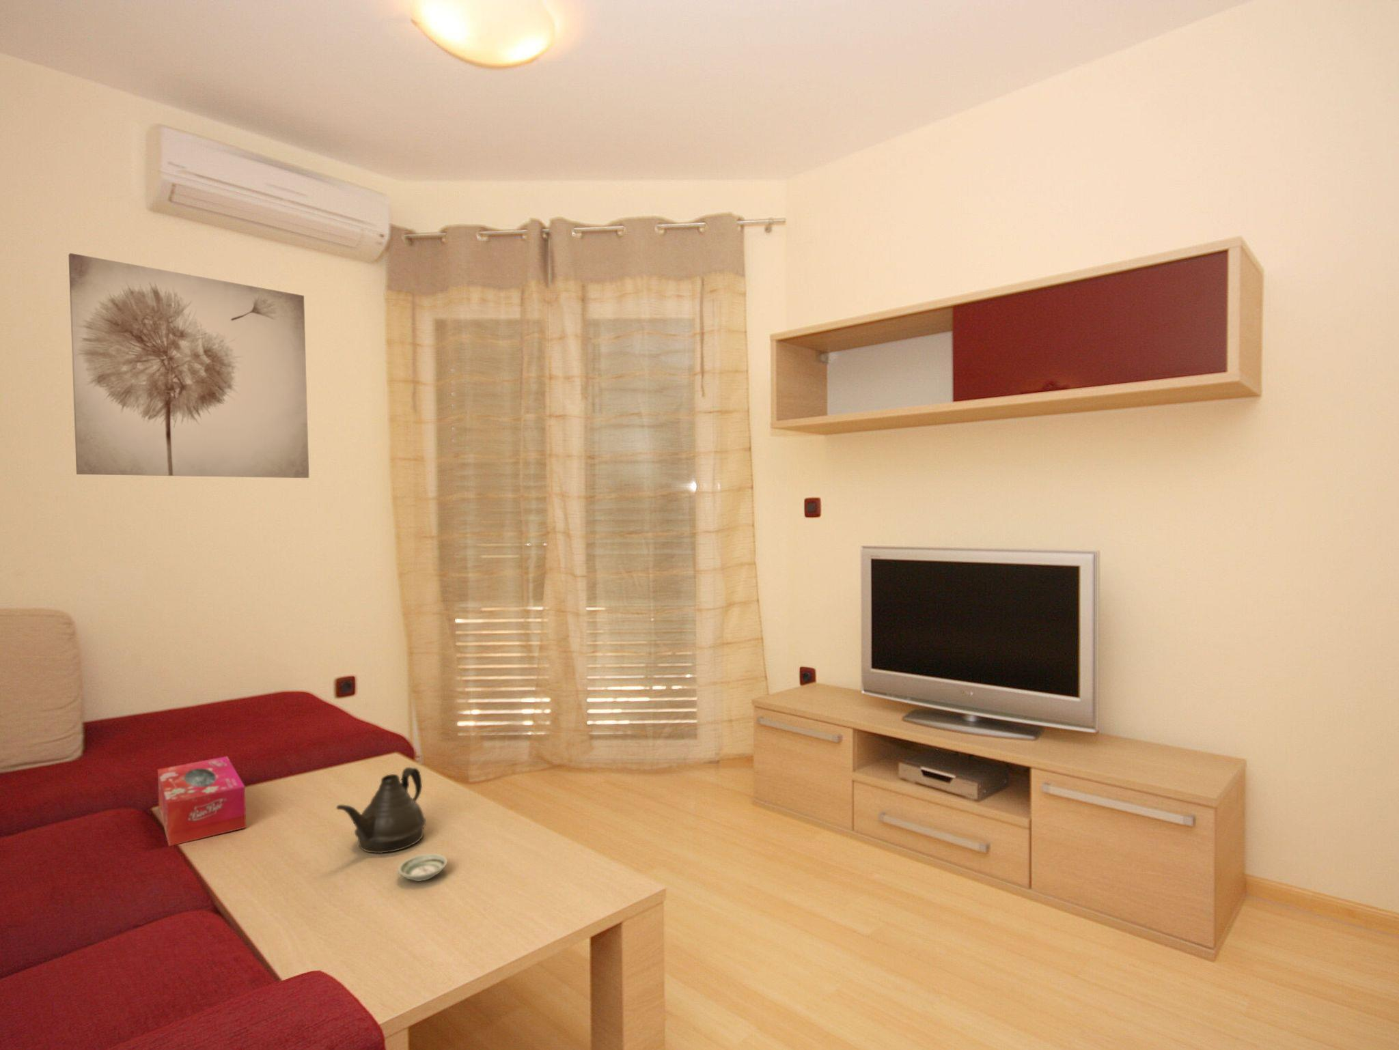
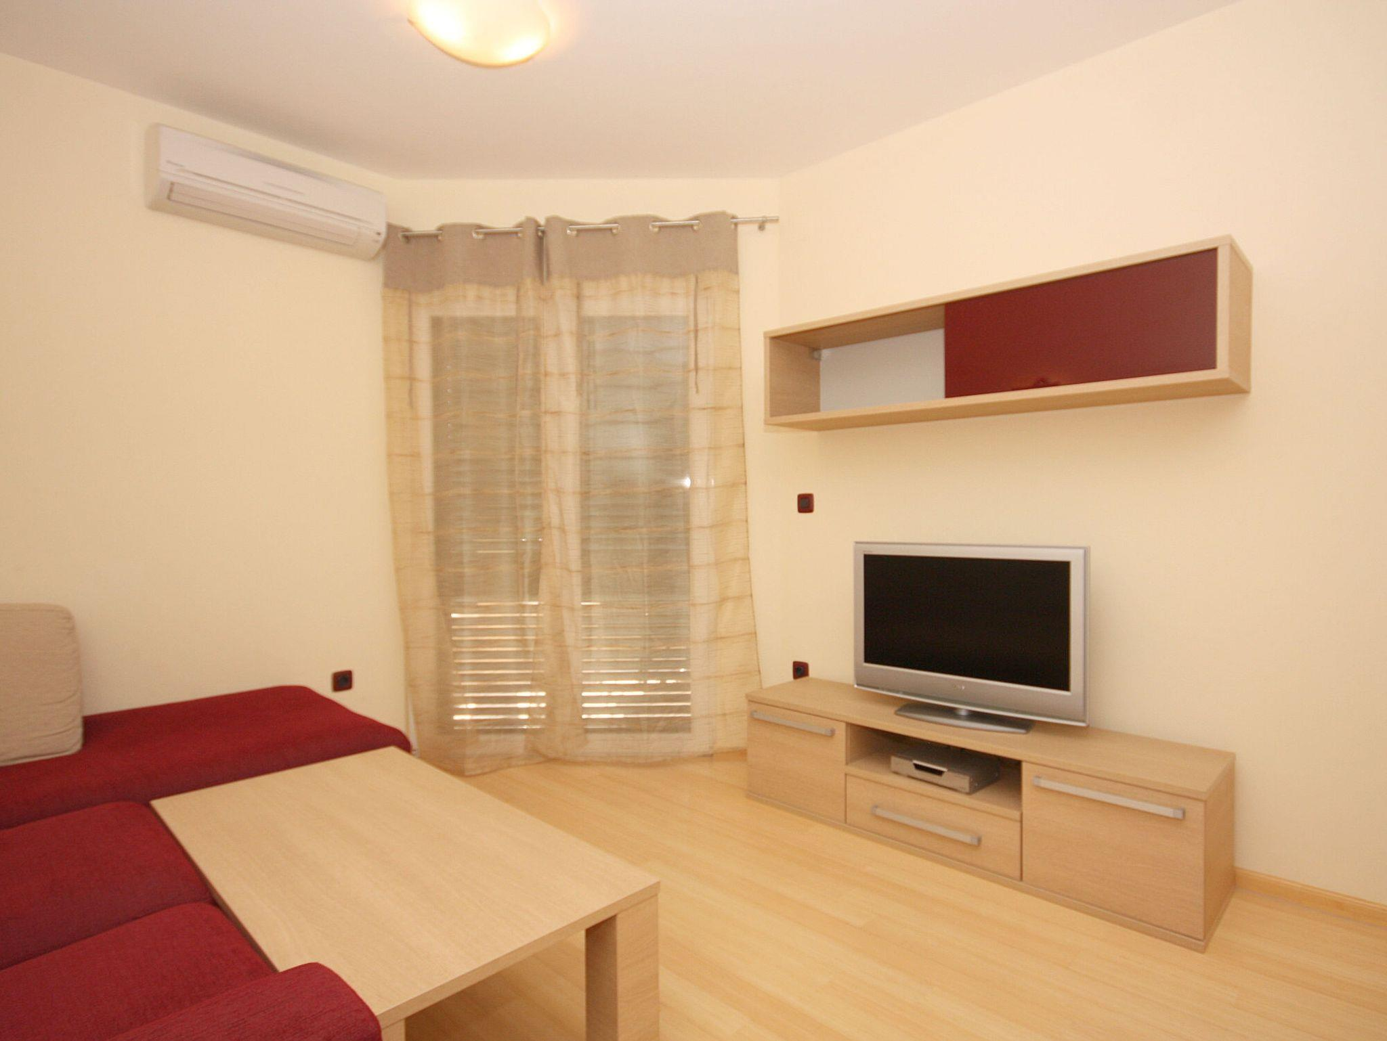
- tissue box (200, 797)
- wall art (200, 377)
- saucer (423, 869)
- teapot (380, 813)
